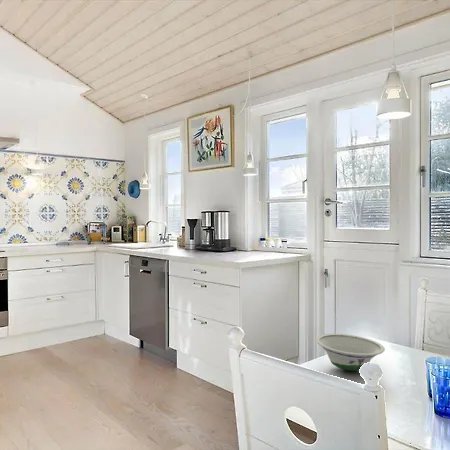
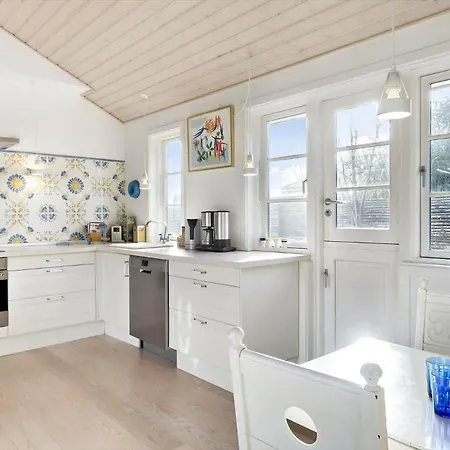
- bowl (349, 355)
